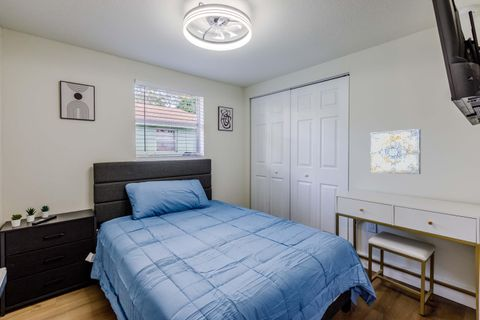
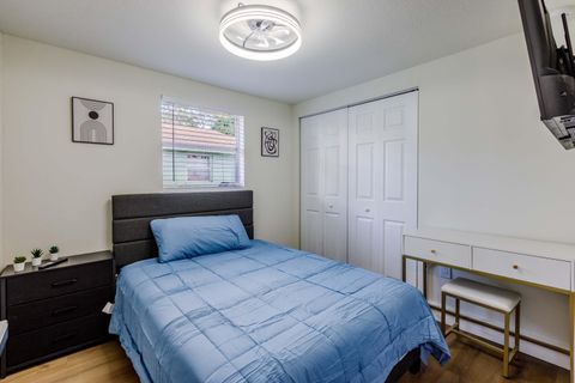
- wall art (393, 152)
